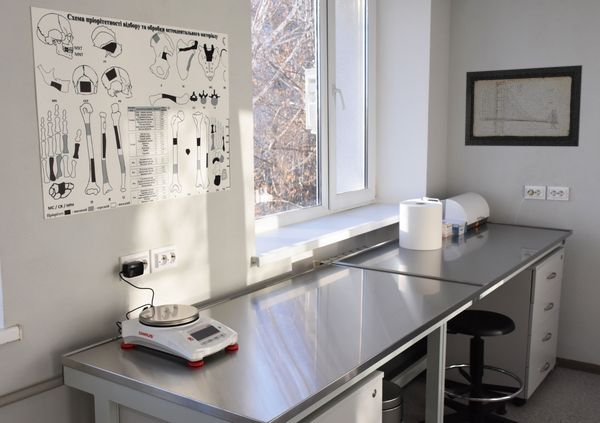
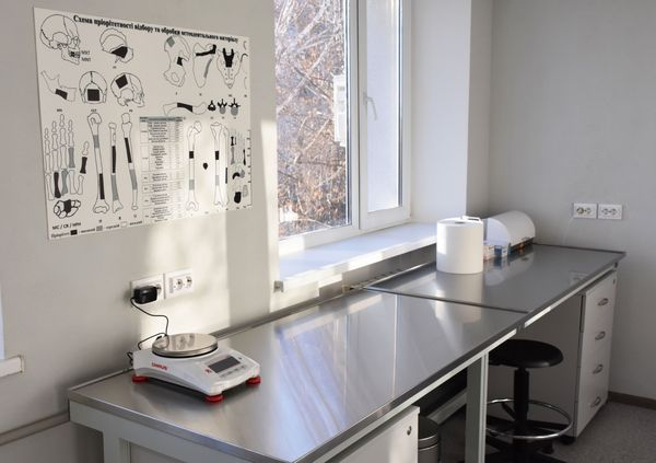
- wall art (520, 107)
